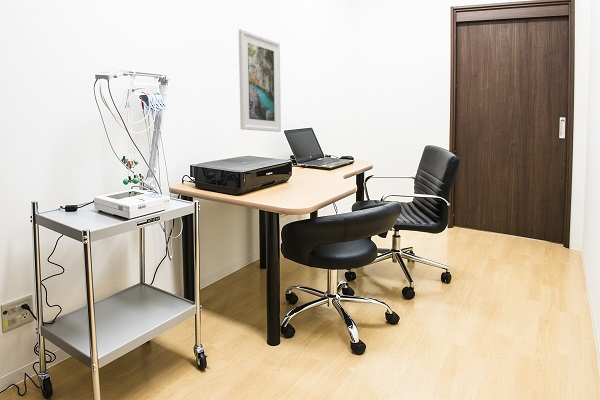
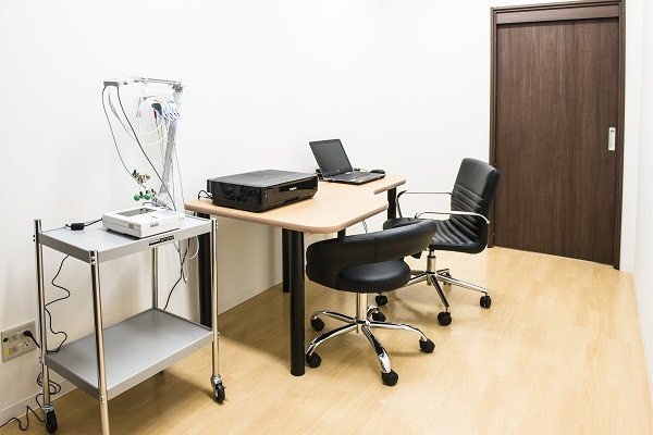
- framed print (261, 83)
